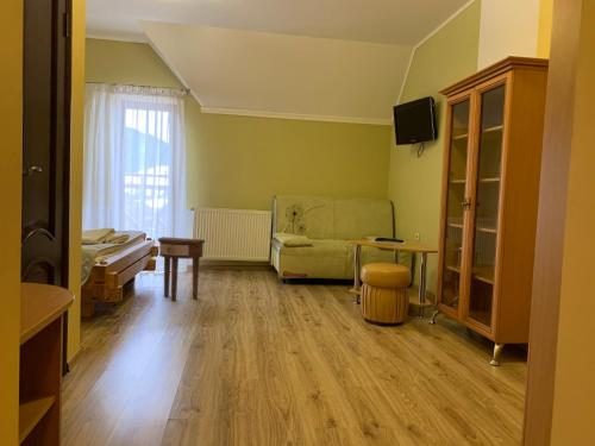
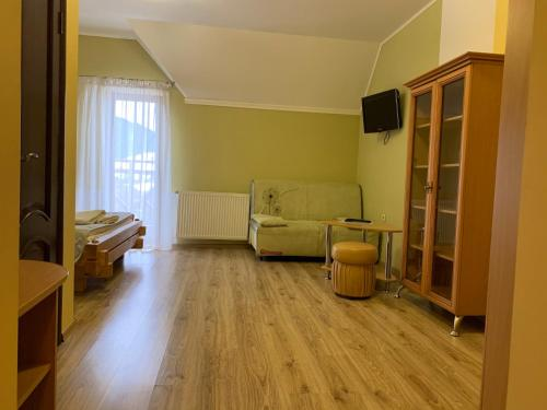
- side table (177, 266)
